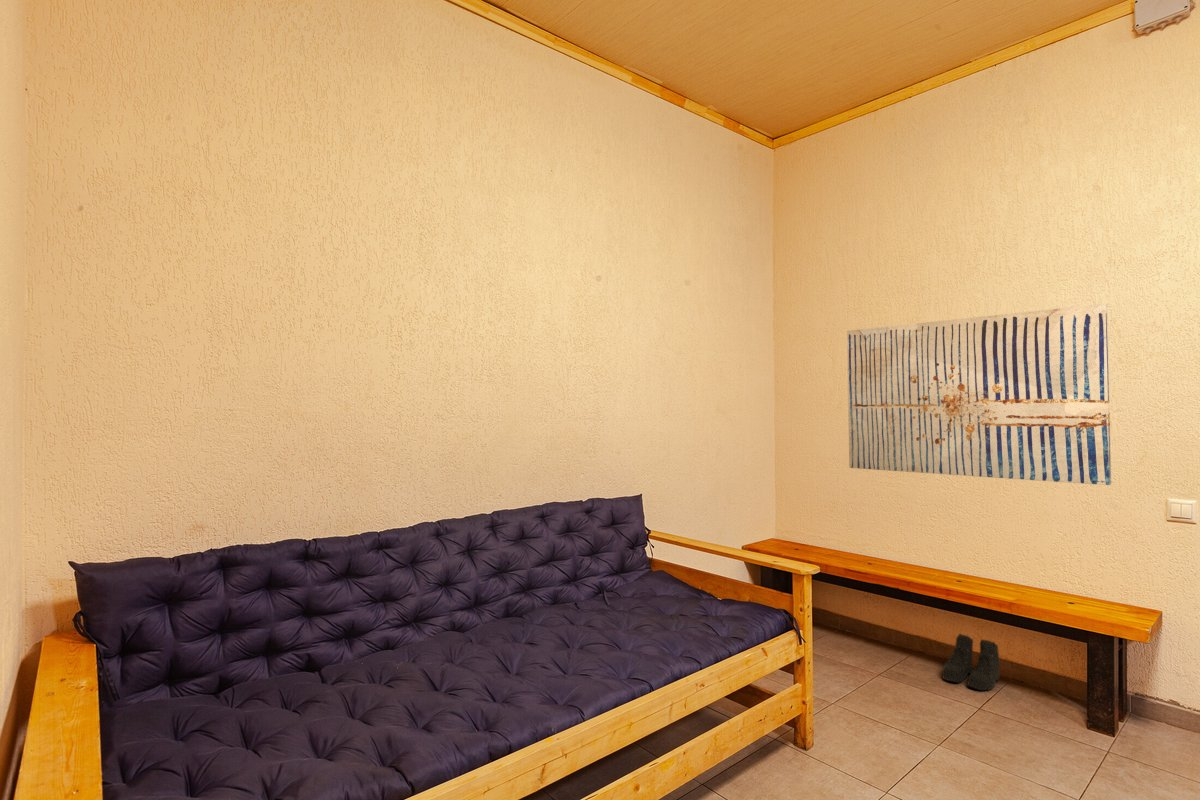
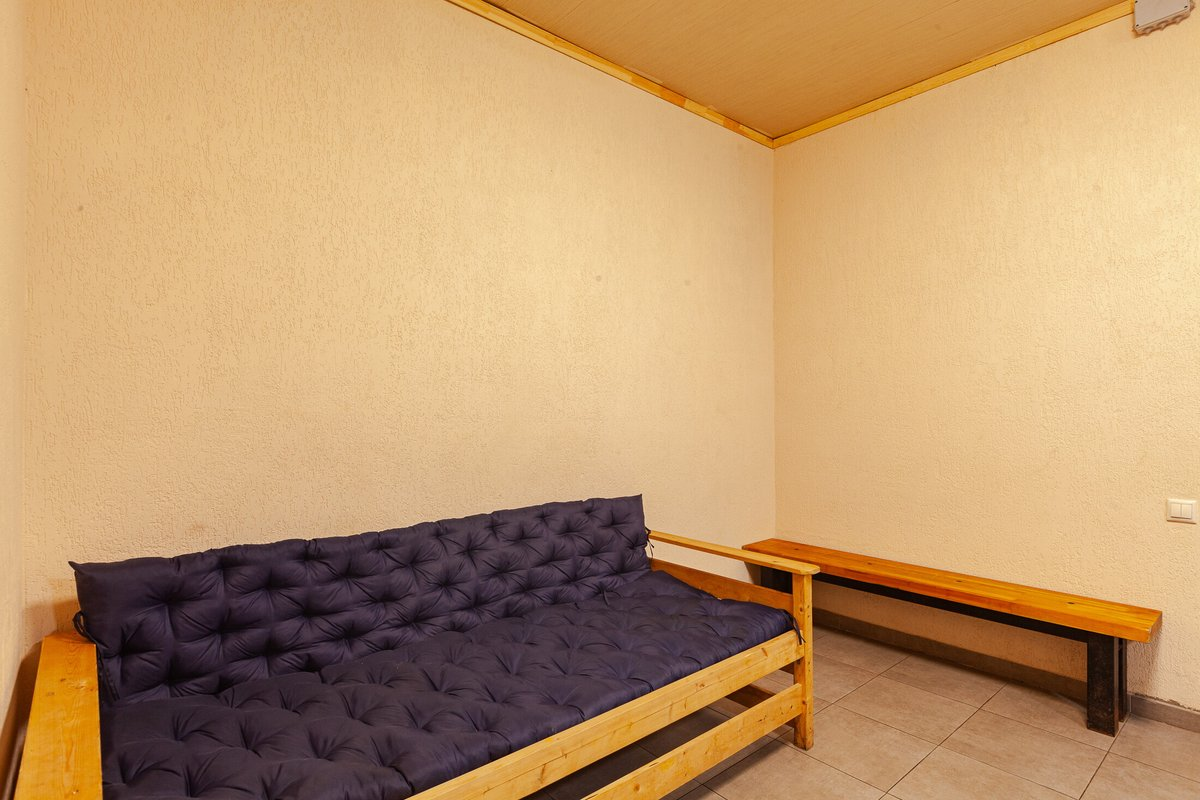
- wall art (961, 397)
- boots (971, 659)
